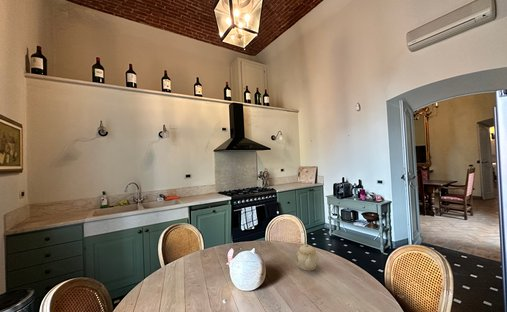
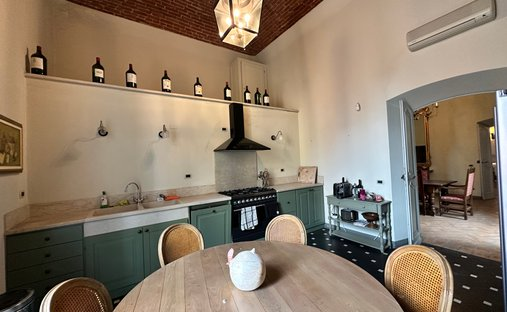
- teapot (306, 255)
